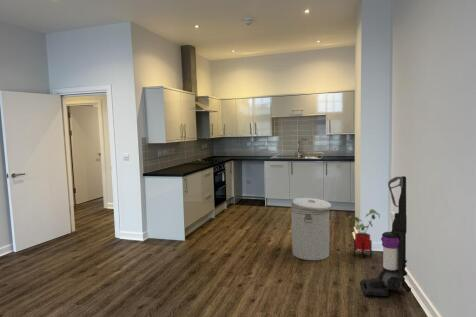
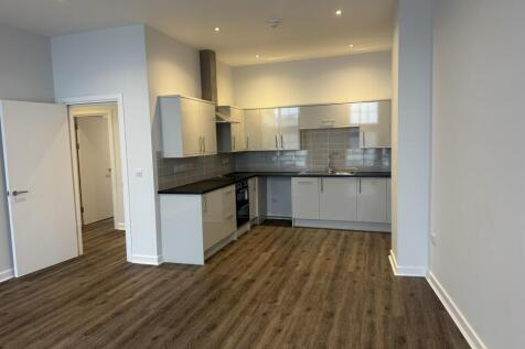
- house plant (365, 232)
- can (311, 227)
- vacuum cleaner (386, 234)
